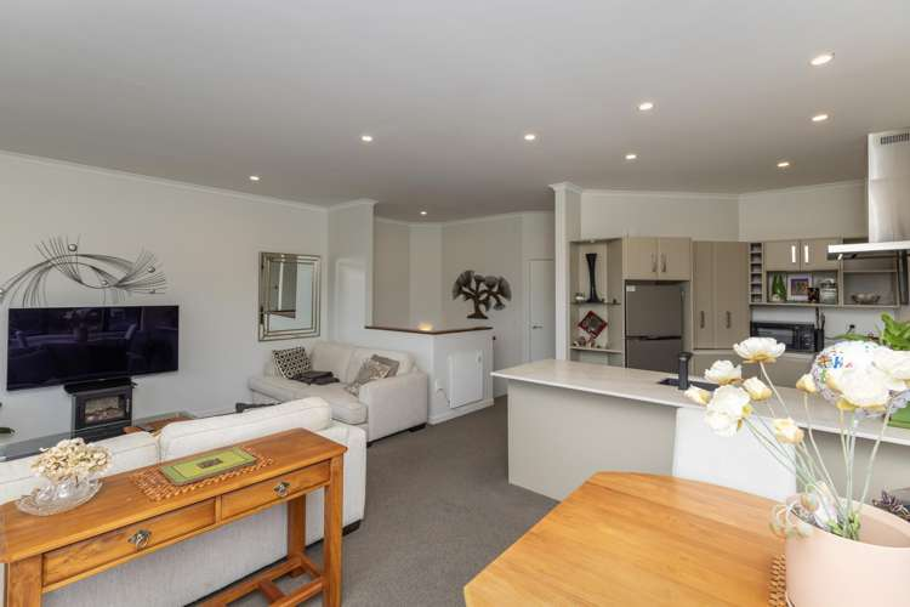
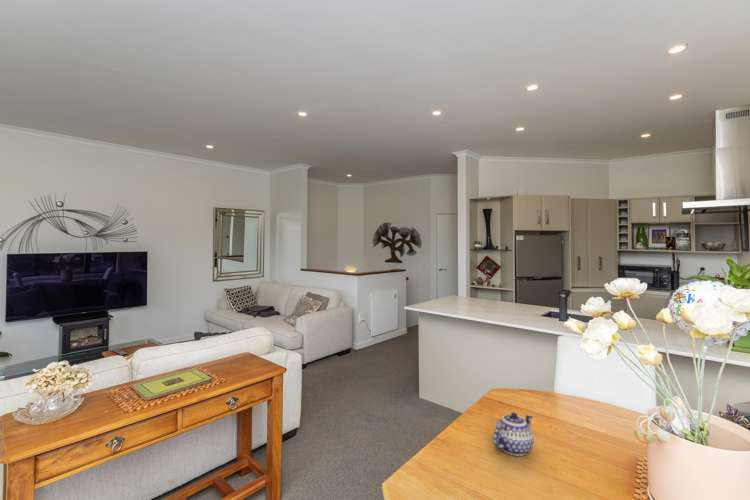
+ teapot (513, 431)
